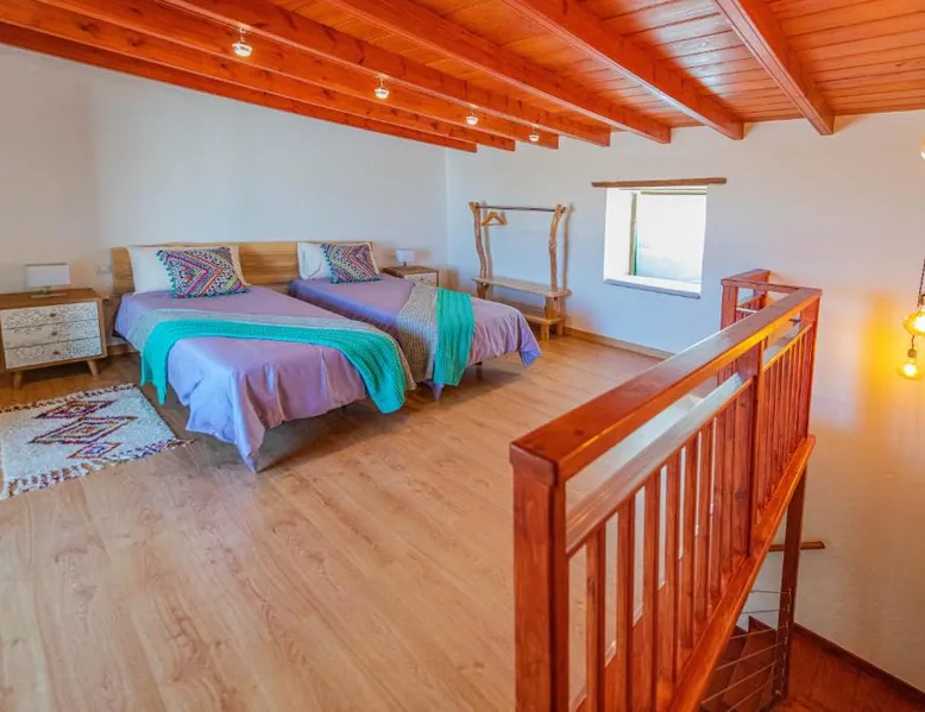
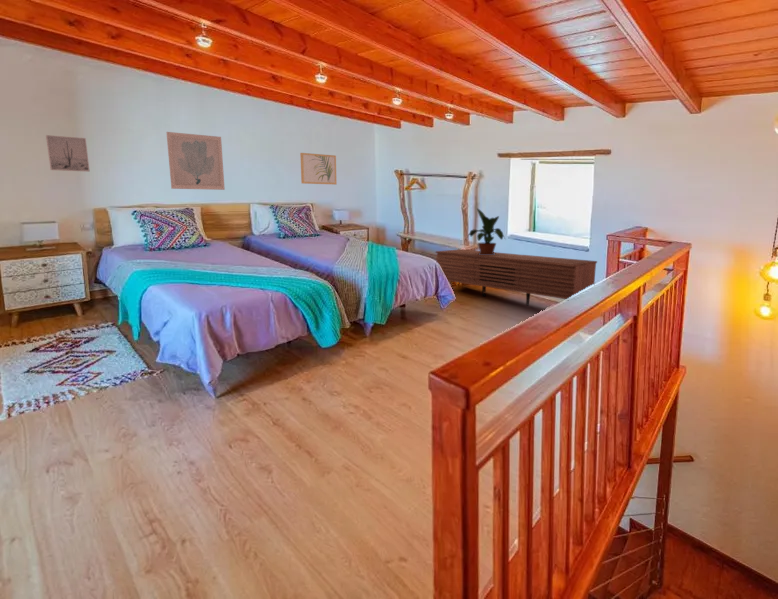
+ wall art (196, 162)
+ wall art (68, 153)
+ wall art (319, 169)
+ sideboard (507, 278)
+ potted plant (487, 231)
